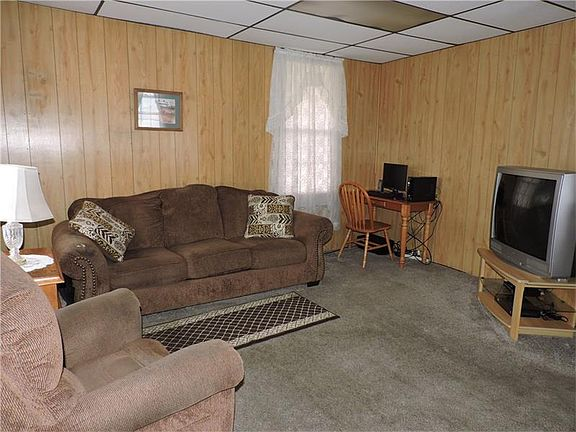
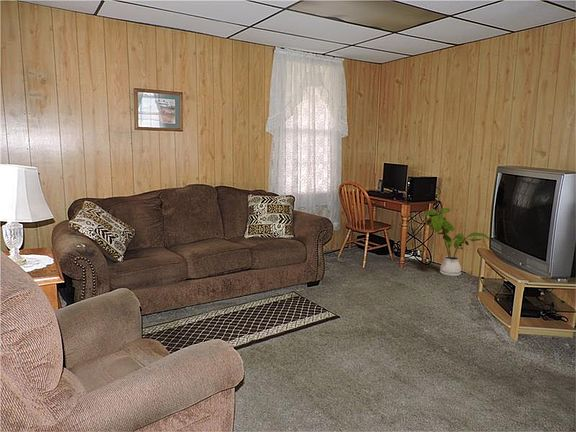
+ house plant (447, 242)
